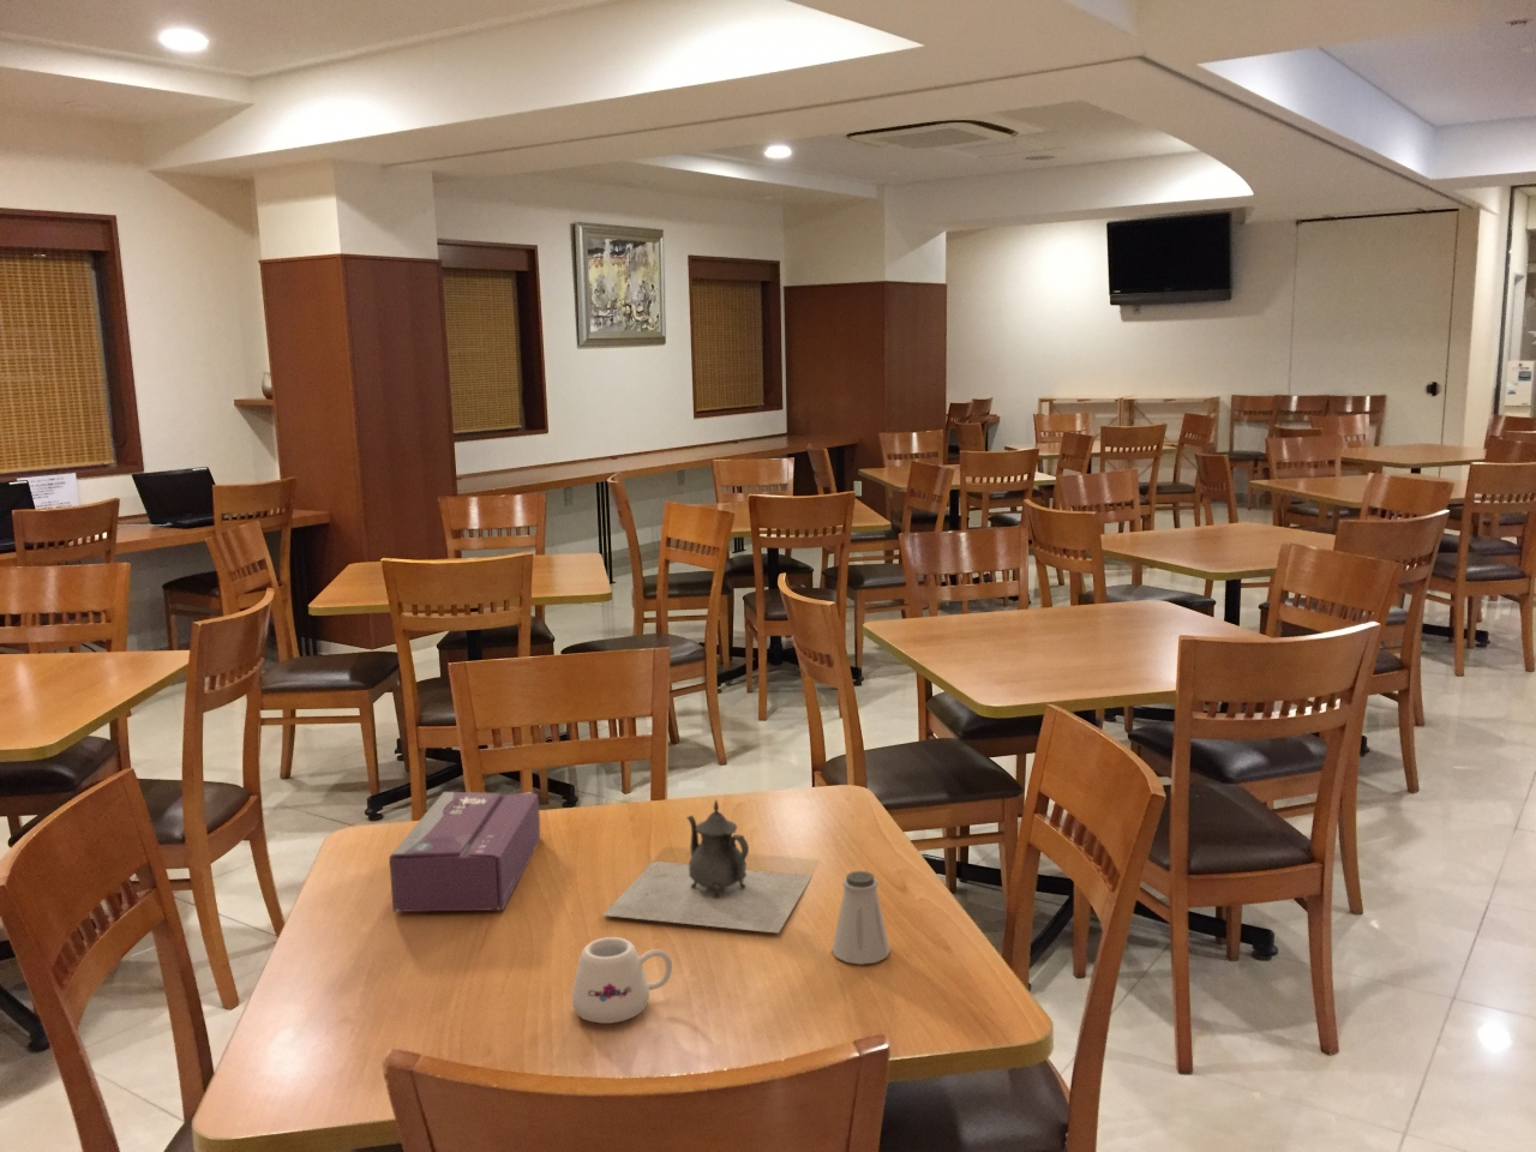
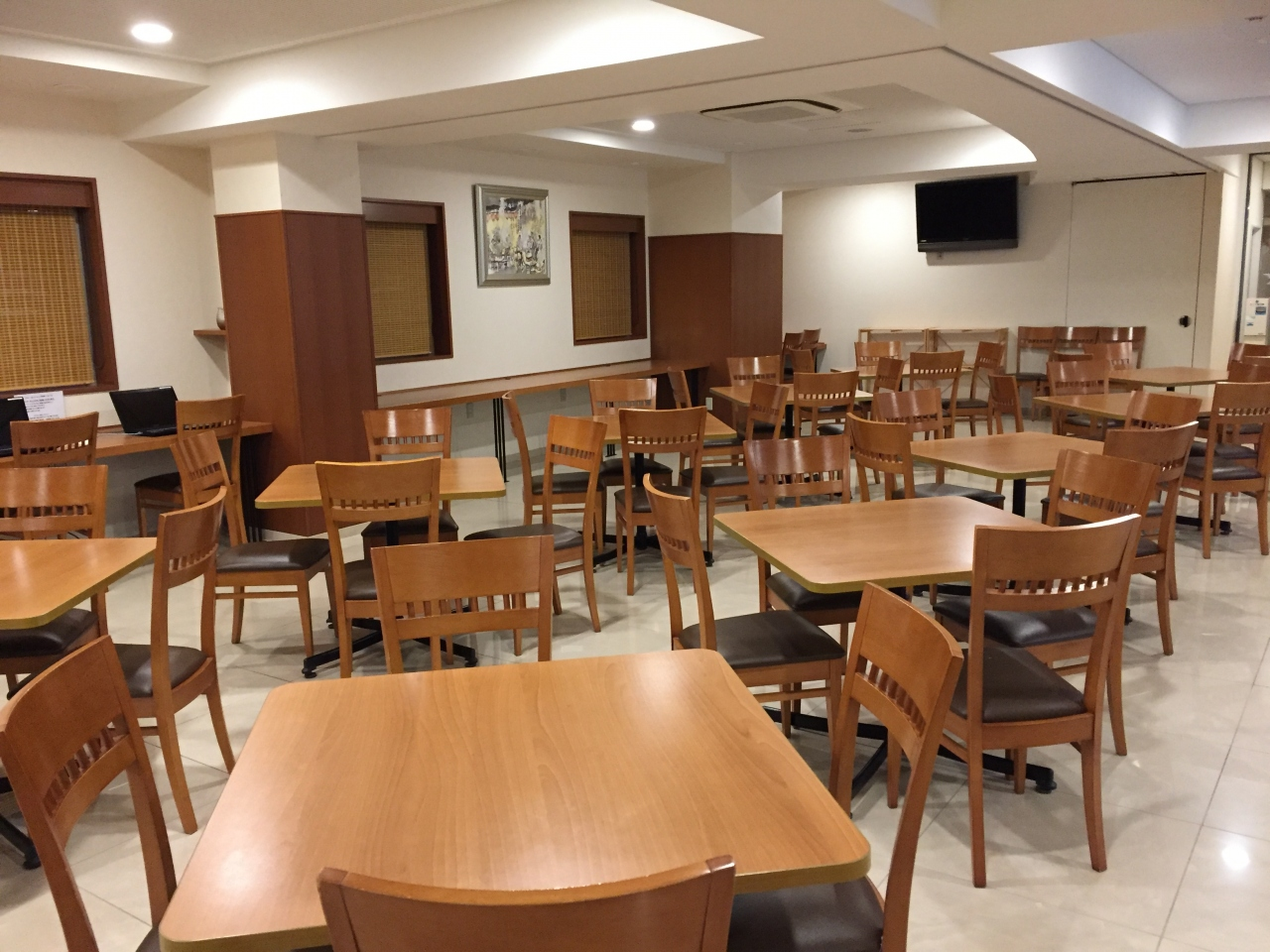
- mug (622, 975)
- teapot (715, 842)
- saltshaker (860, 914)
- tissue box (470, 846)
